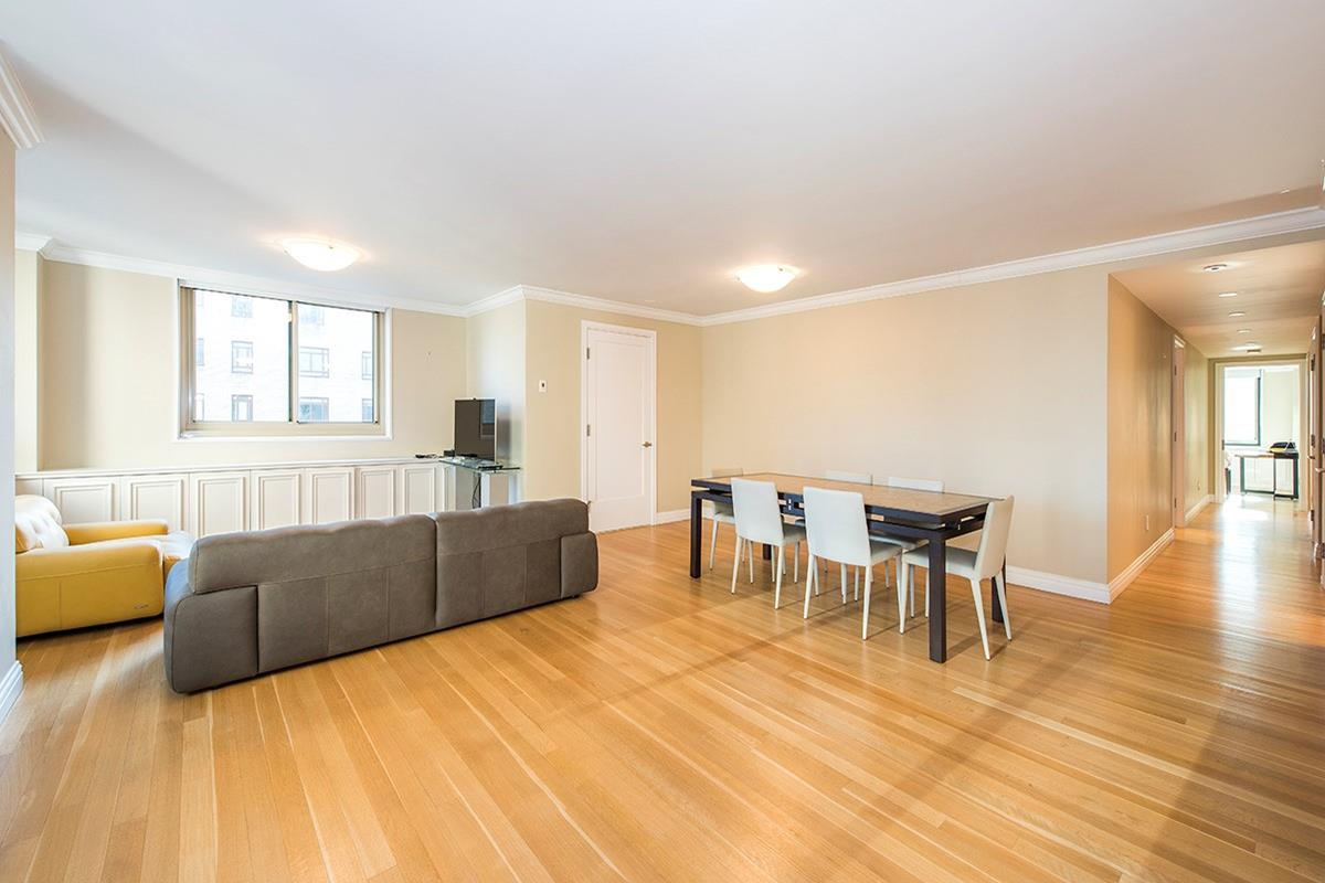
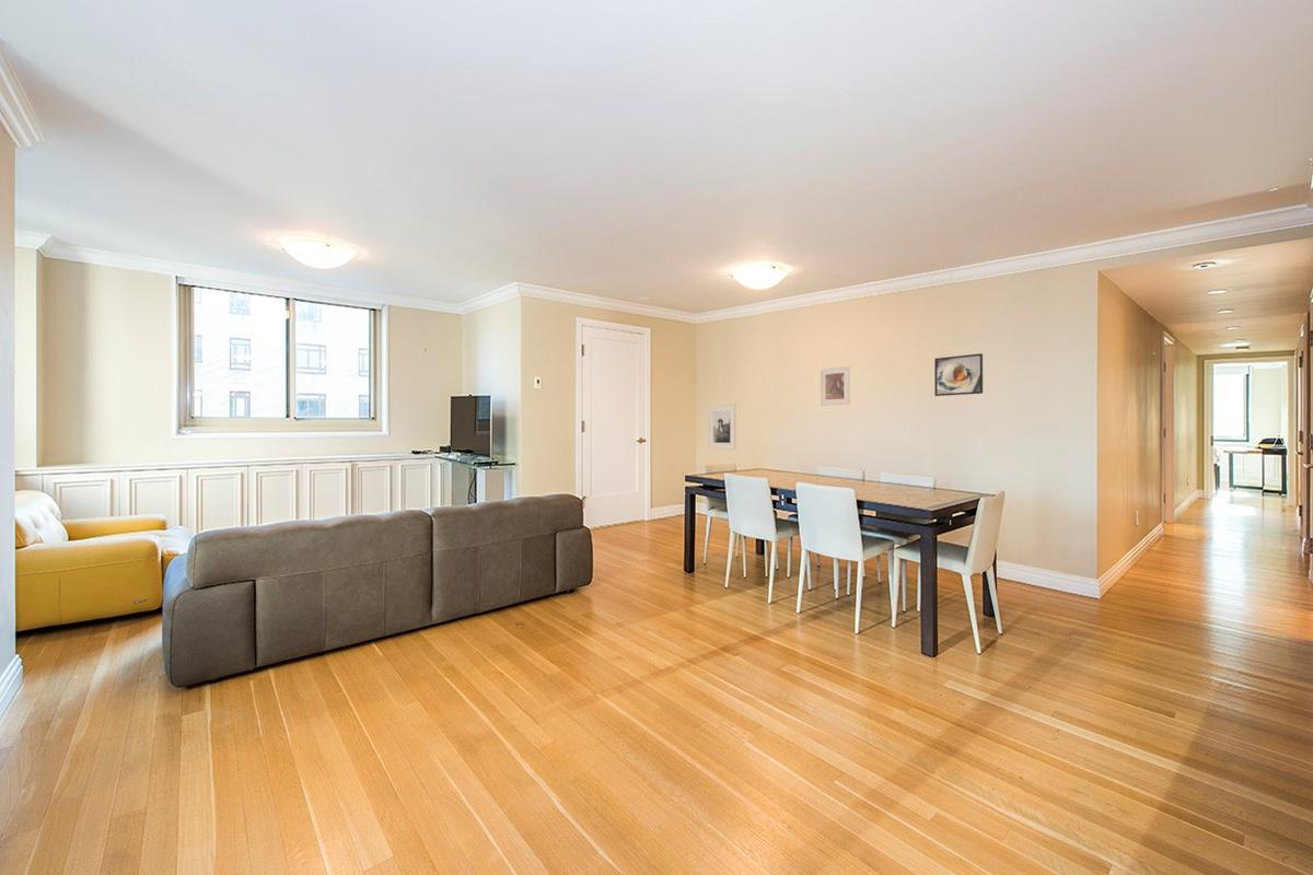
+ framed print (957, 375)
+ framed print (835, 386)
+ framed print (721, 427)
